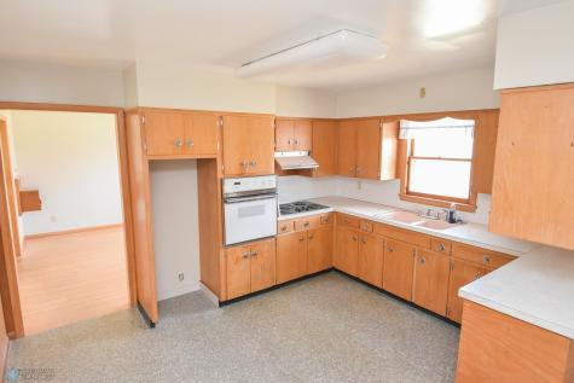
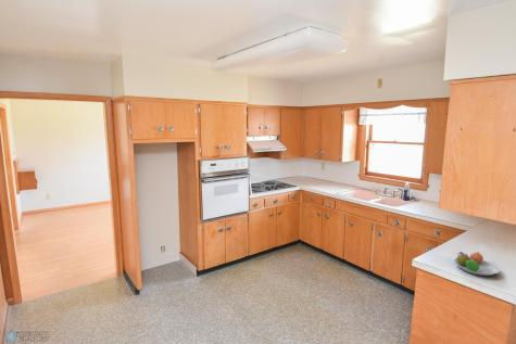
+ fruit bowl (475, 262)
